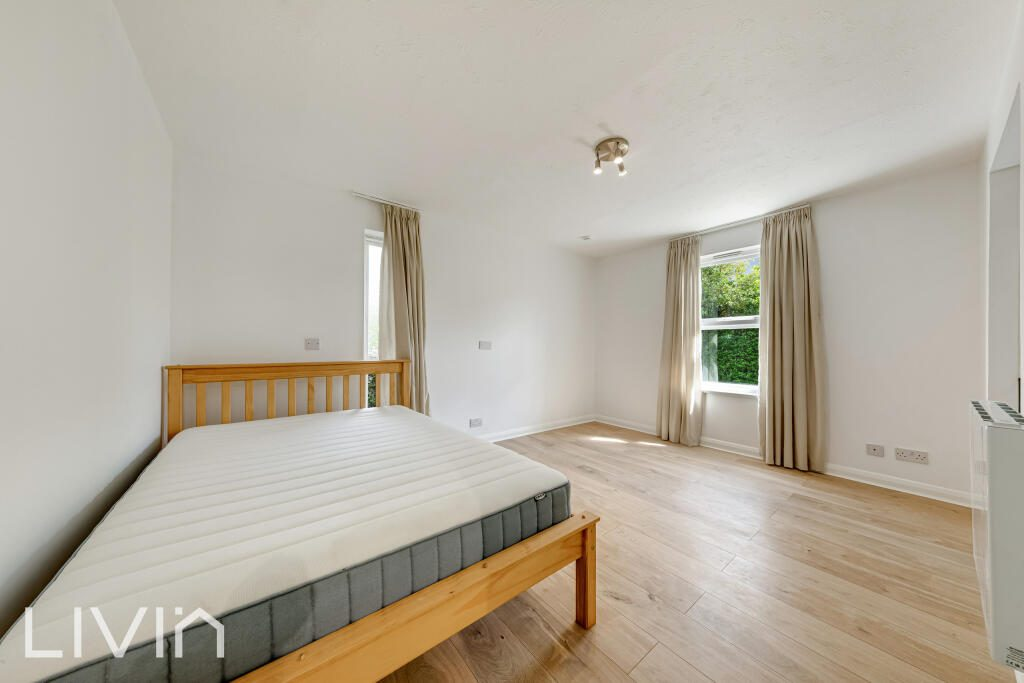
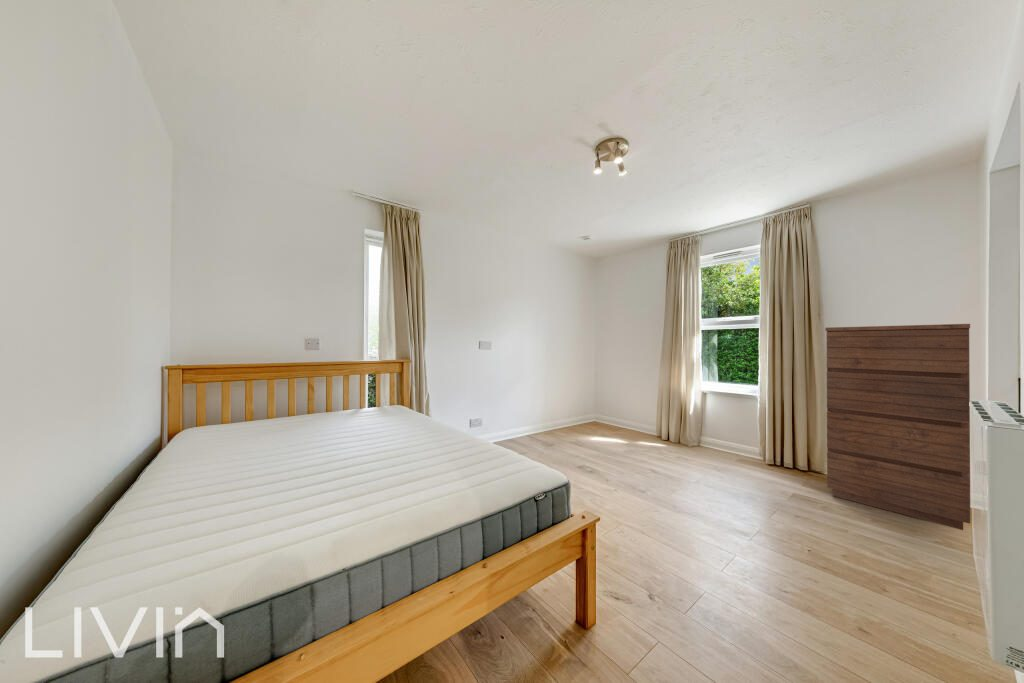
+ dresser (893, 413)
